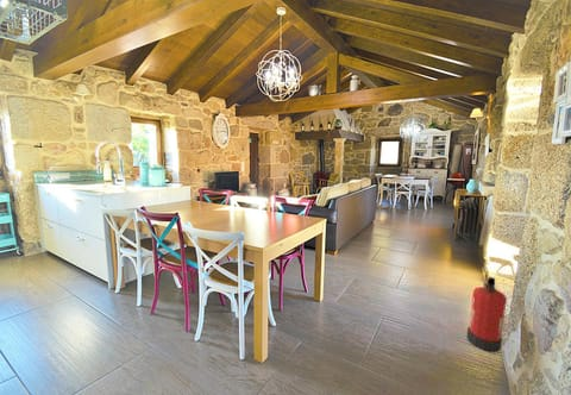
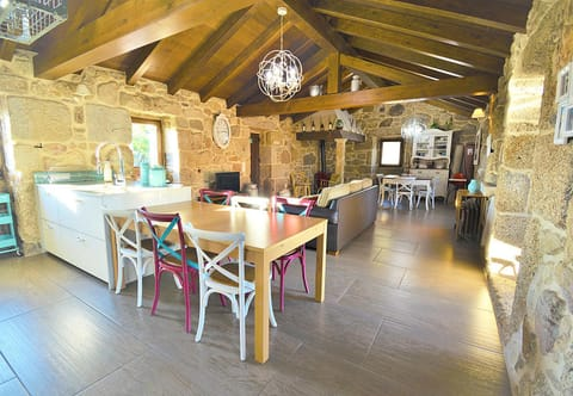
- fire extinguisher (487, 306)
